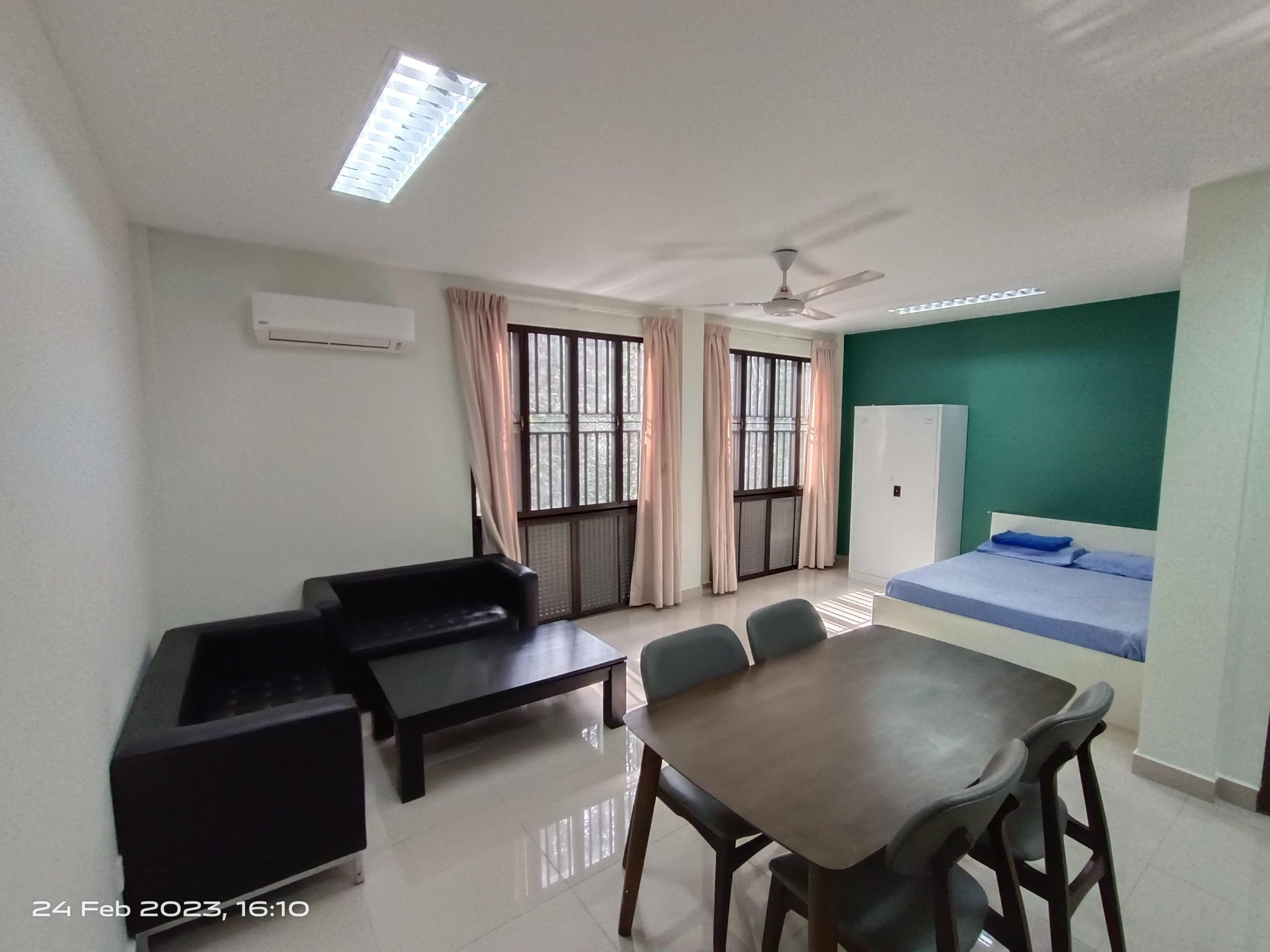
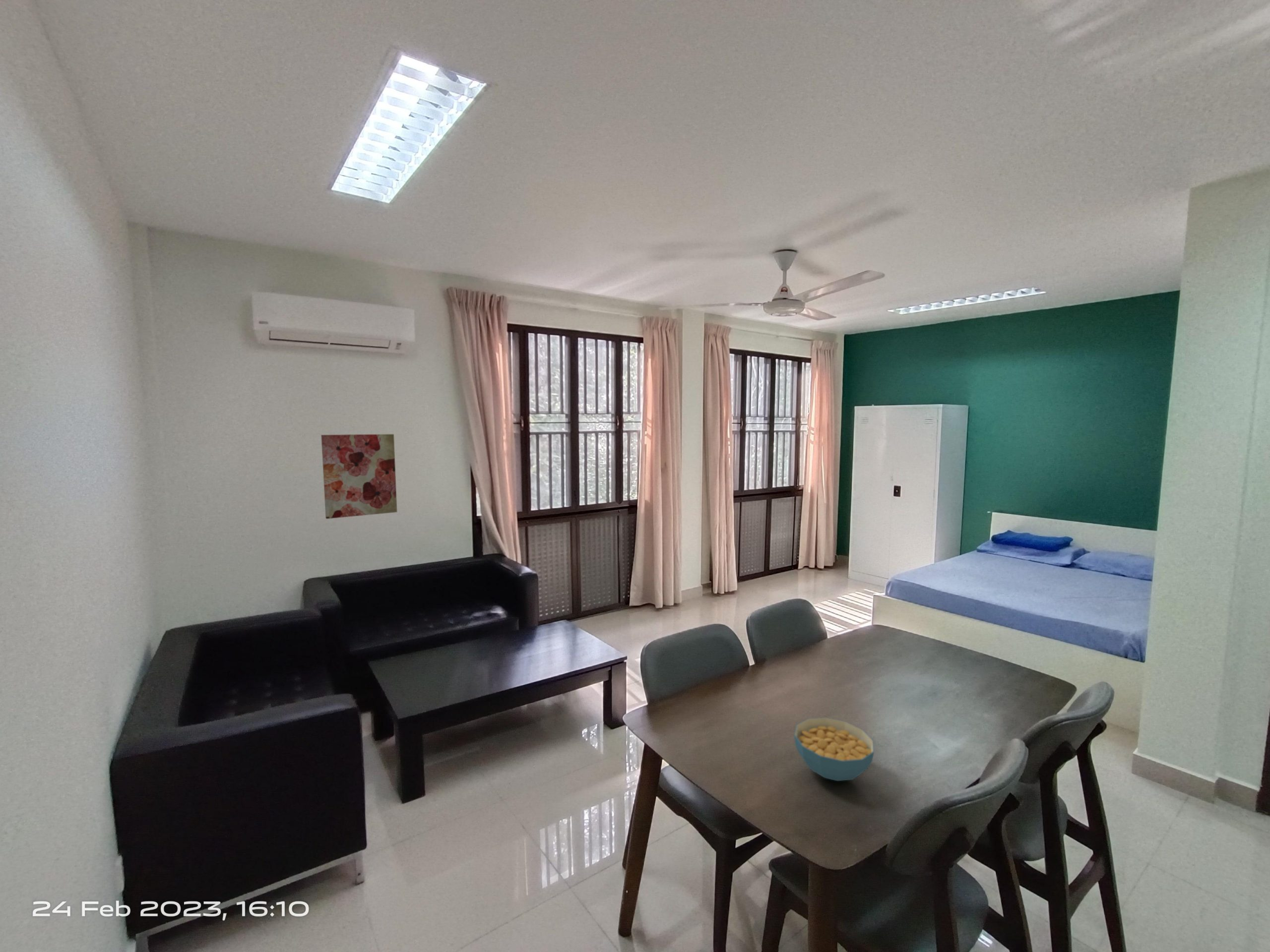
+ cereal bowl (832, 755)
+ wall art (361, 475)
